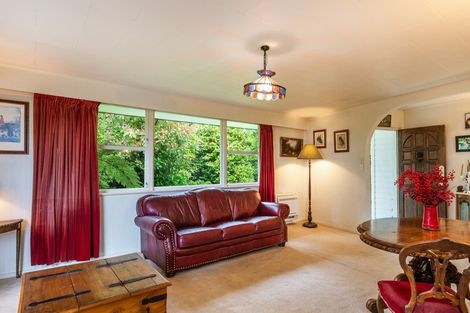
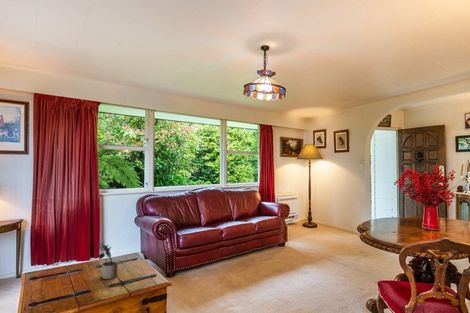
+ potted plant (108, 258)
